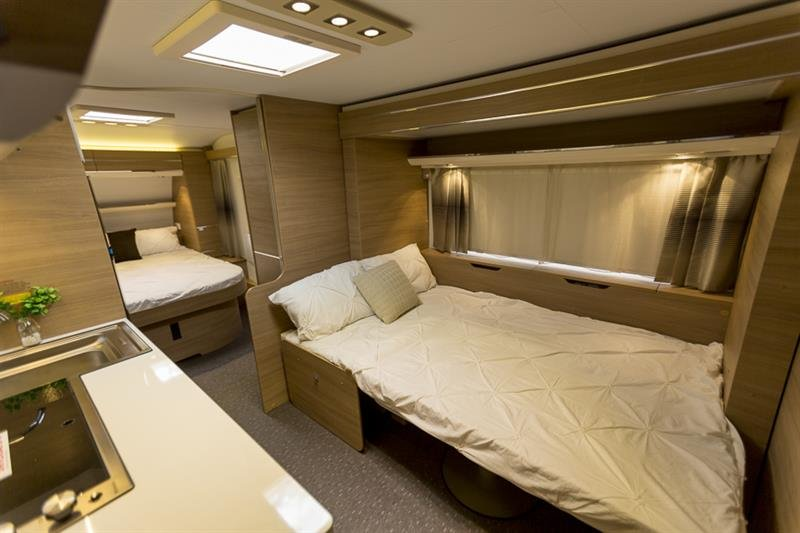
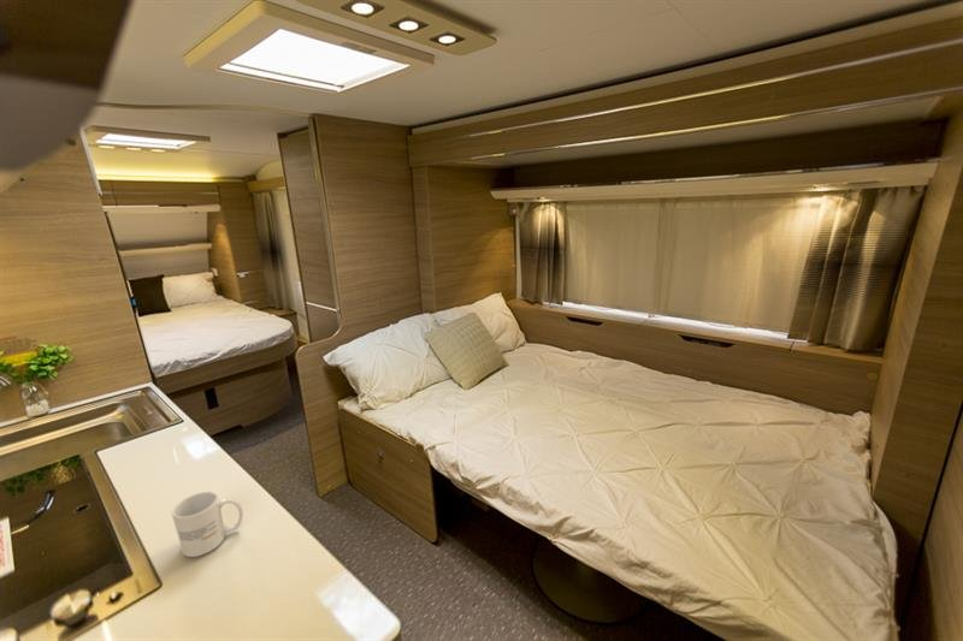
+ mug (207, 518)
